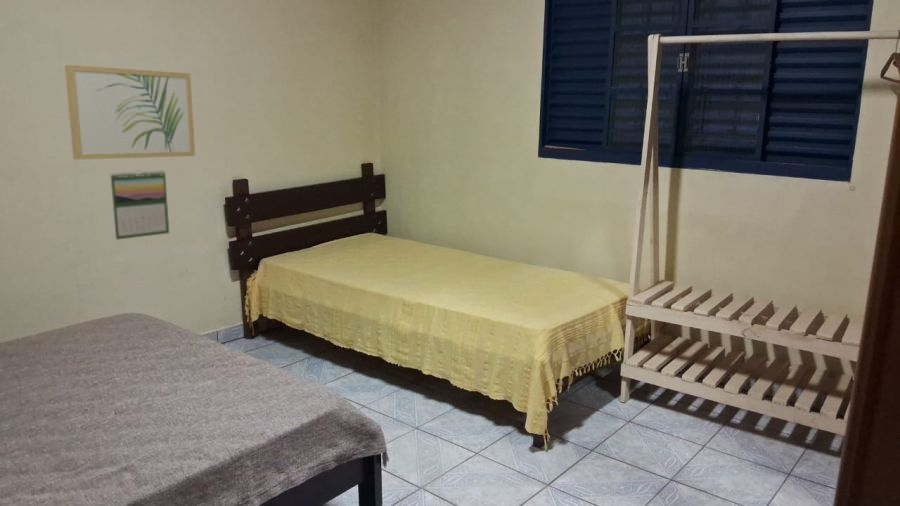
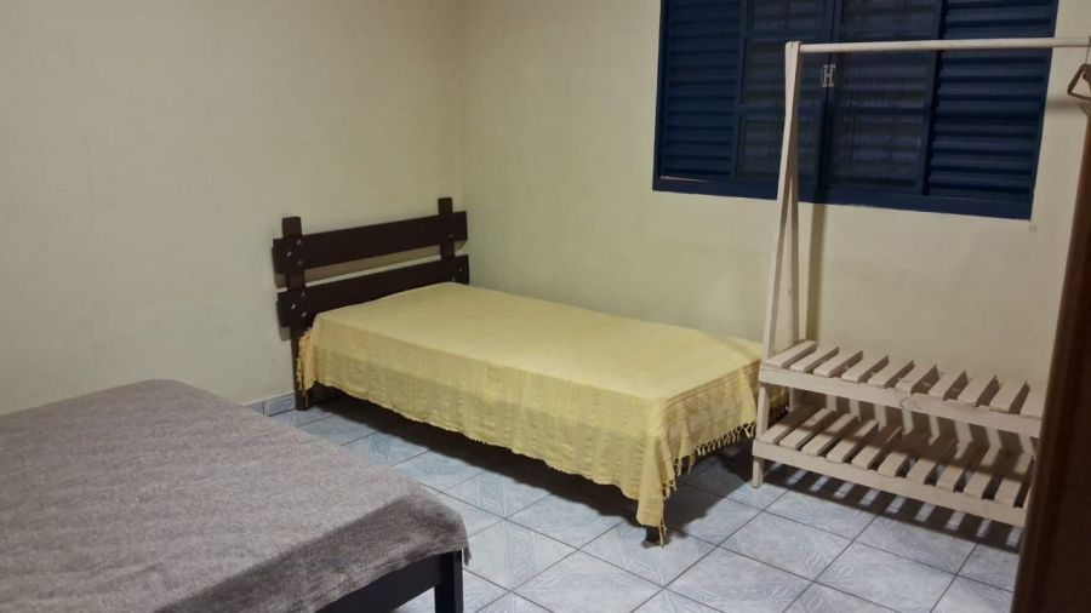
- calendar (140, 203)
- wall art (135, 114)
